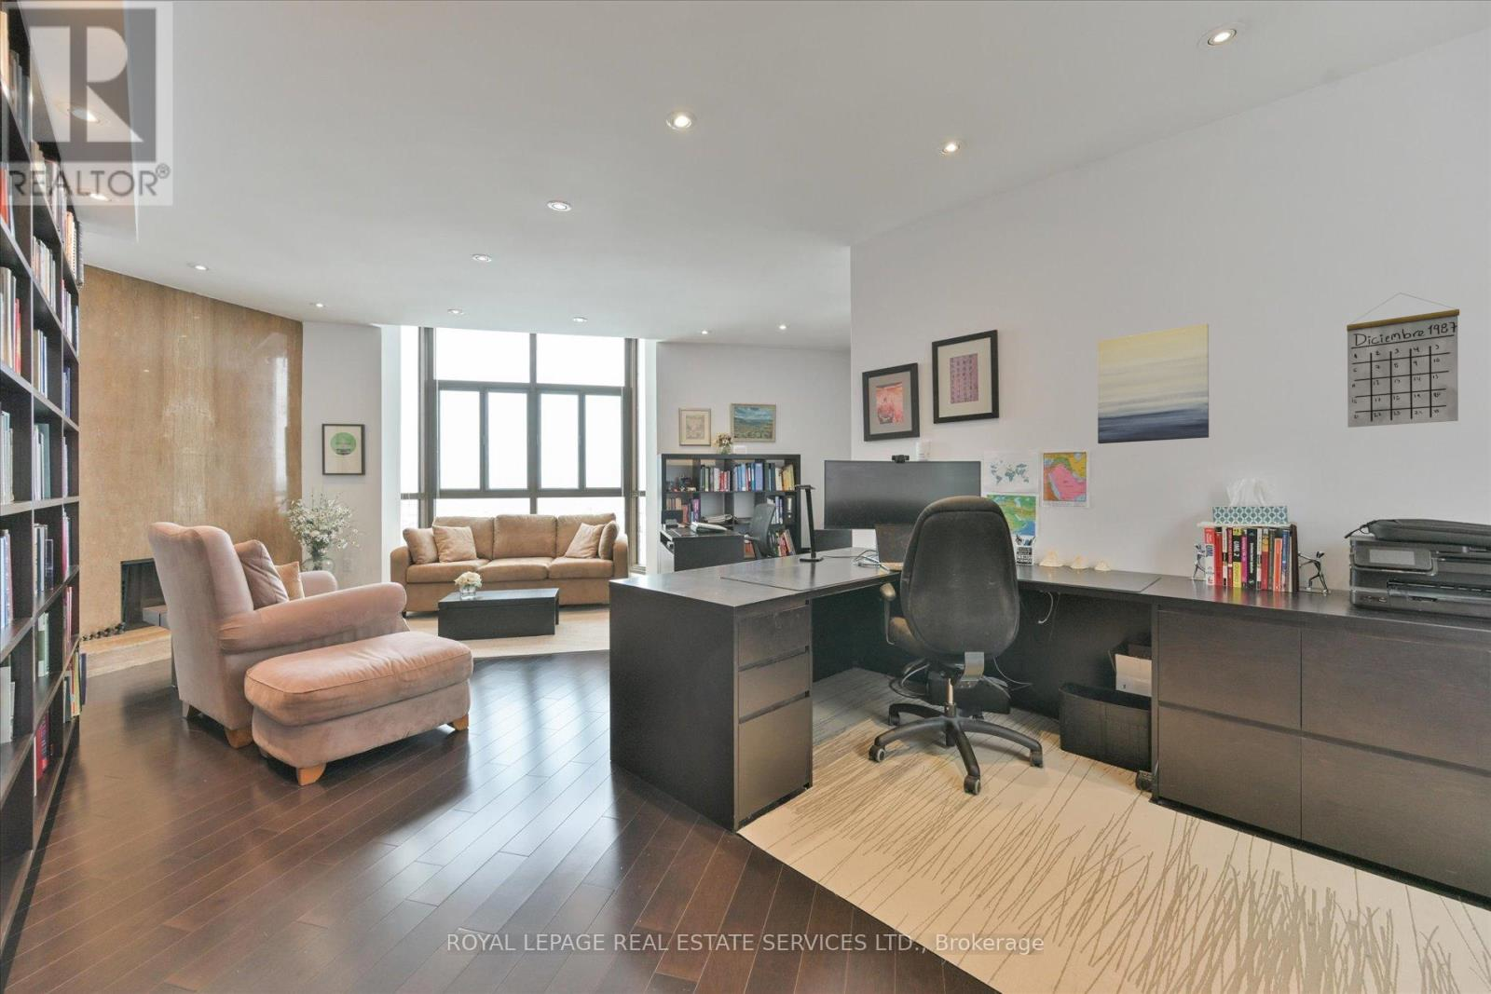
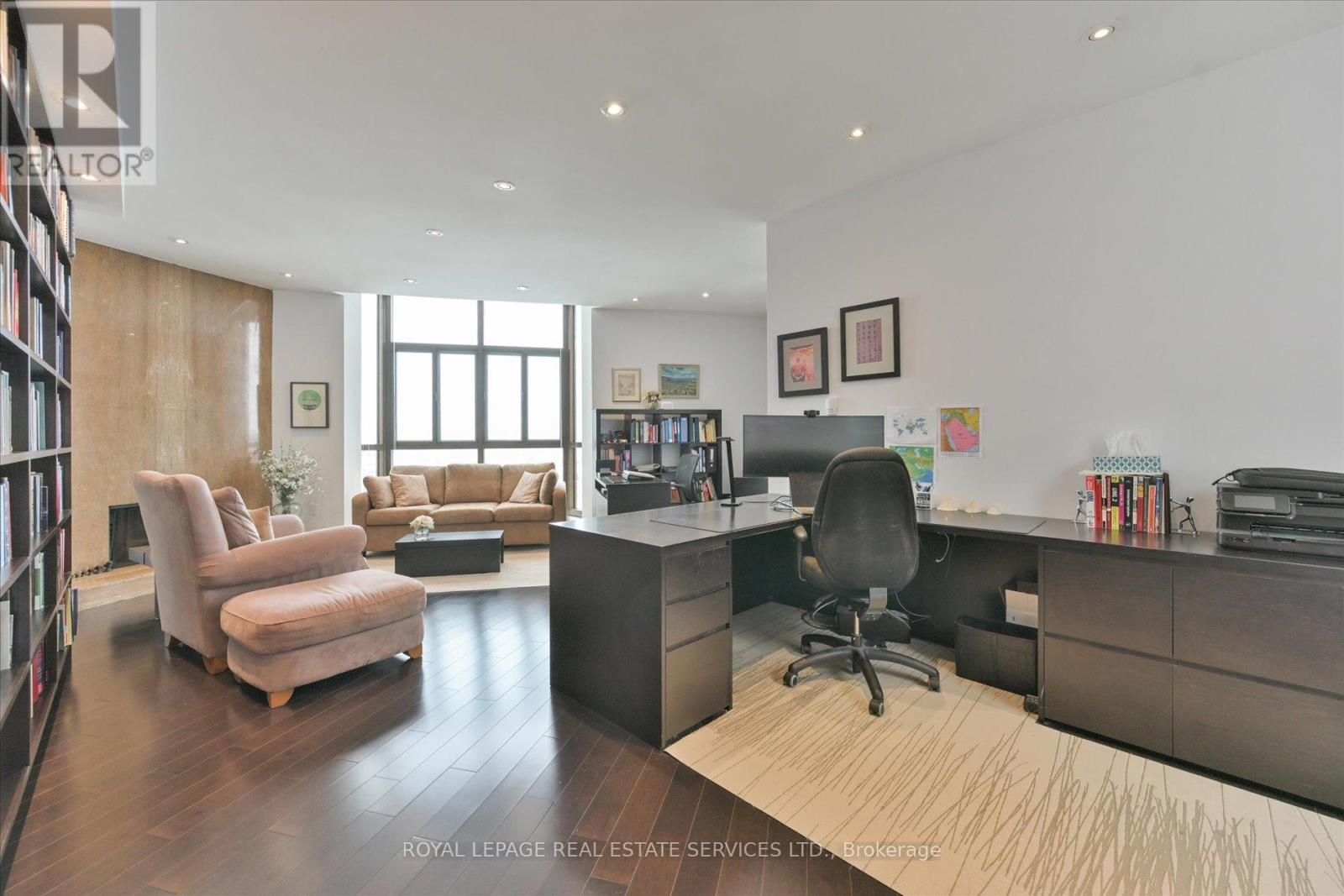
- wall art (1150, 386)
- calendar (1401, 357)
